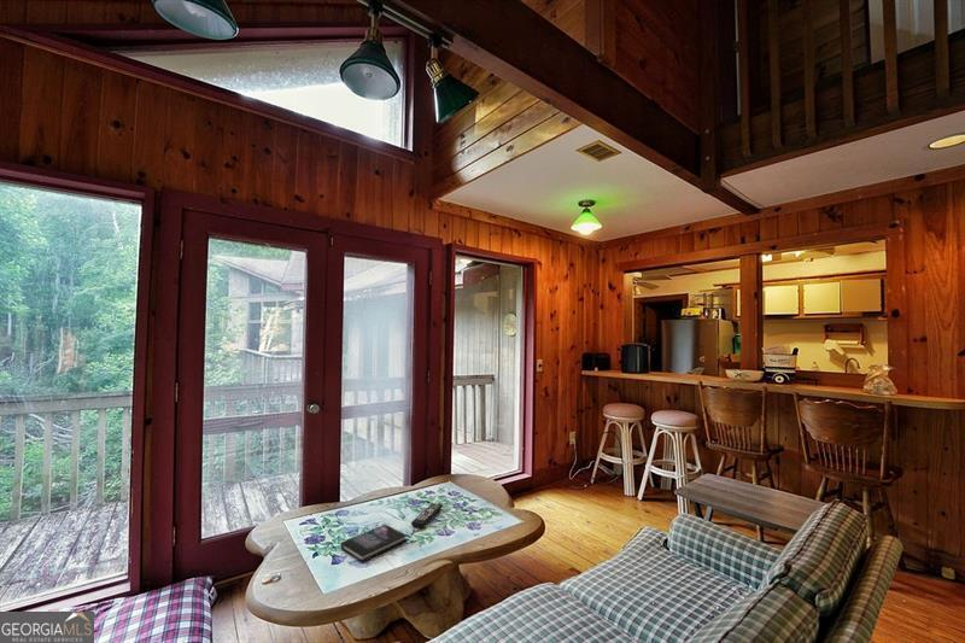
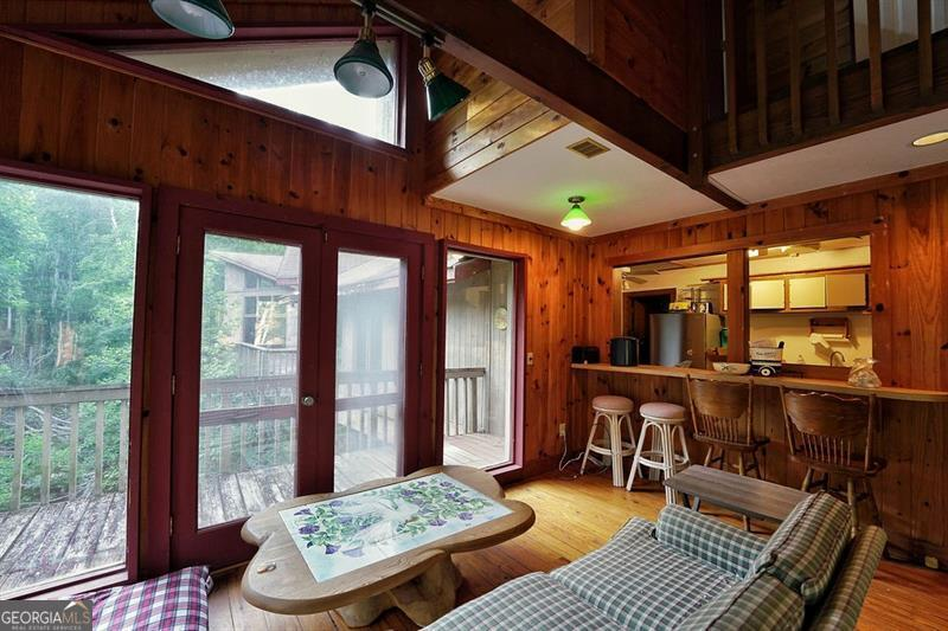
- book (374, 542)
- remote control (427, 514)
